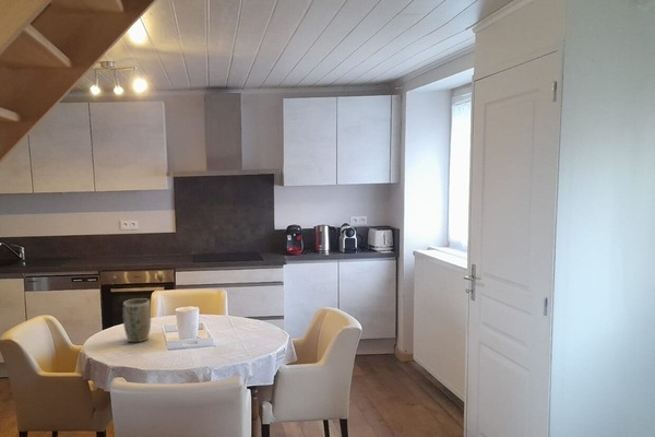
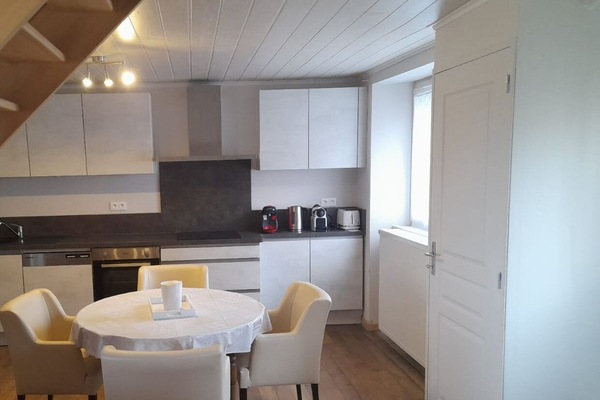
- plant pot (136, 320)
